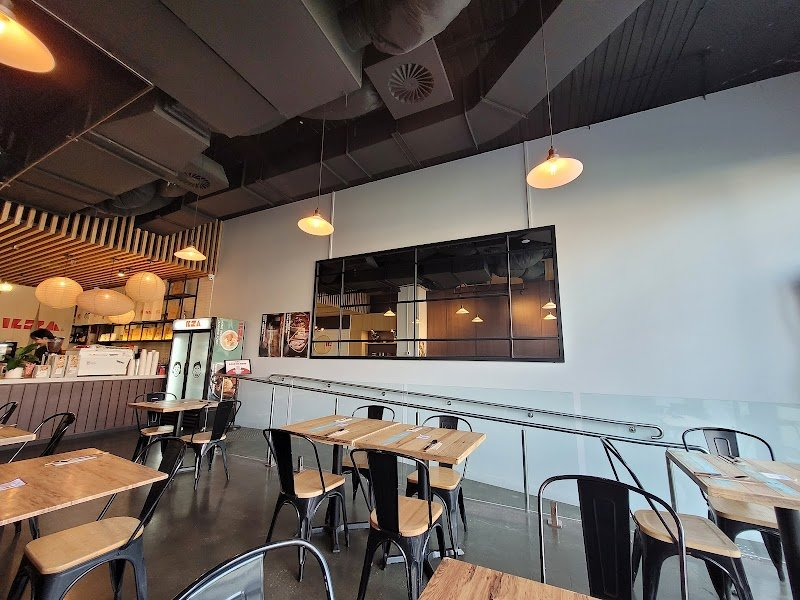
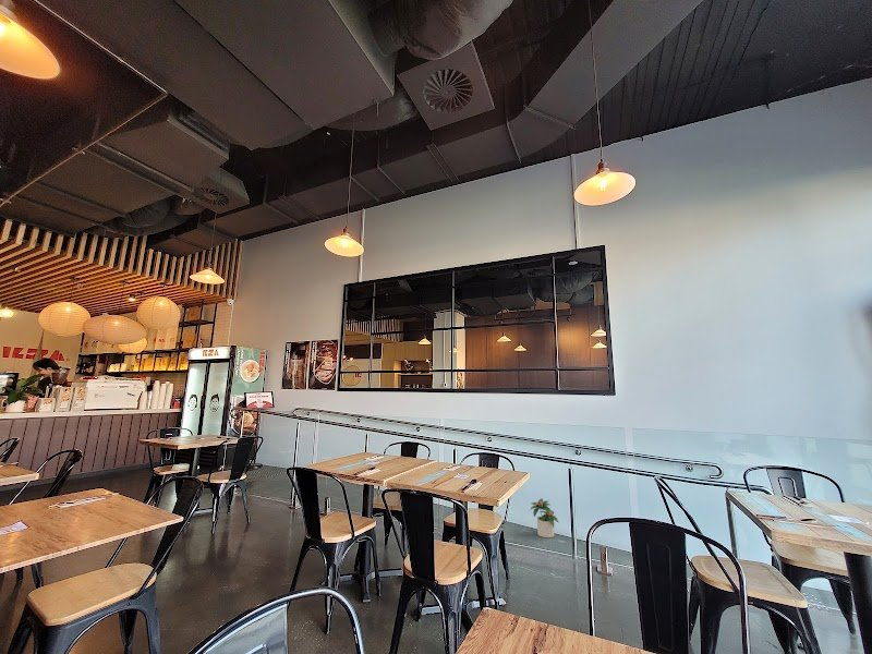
+ potted plant (543, 518)
